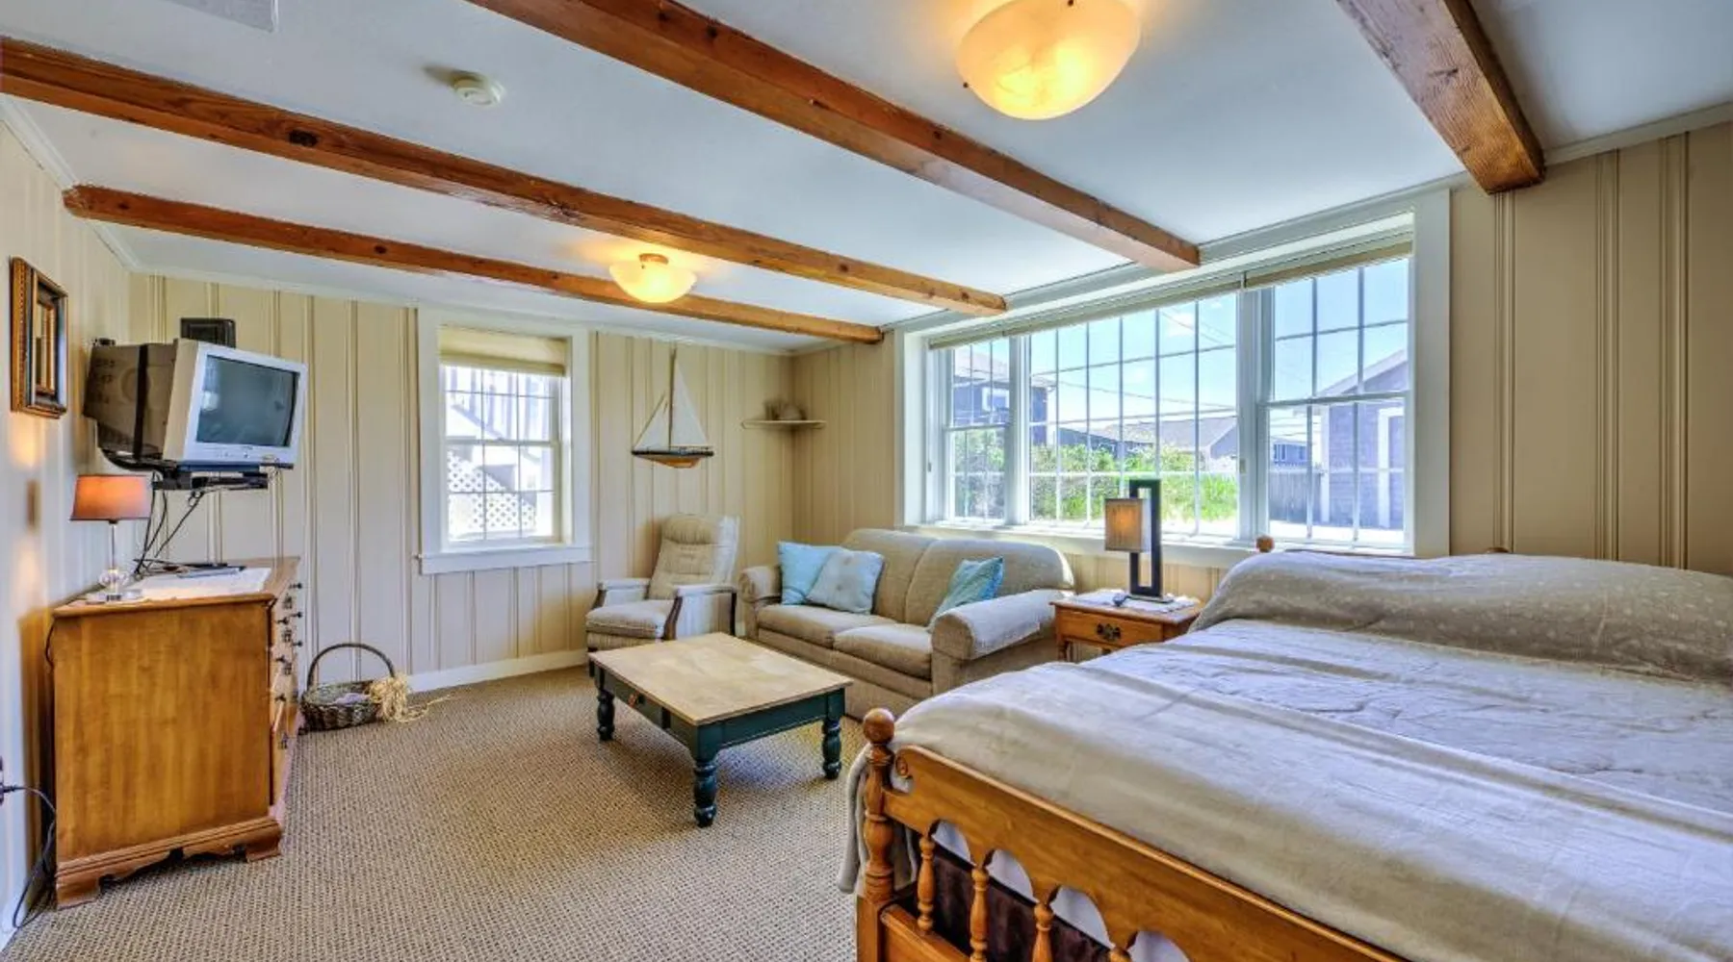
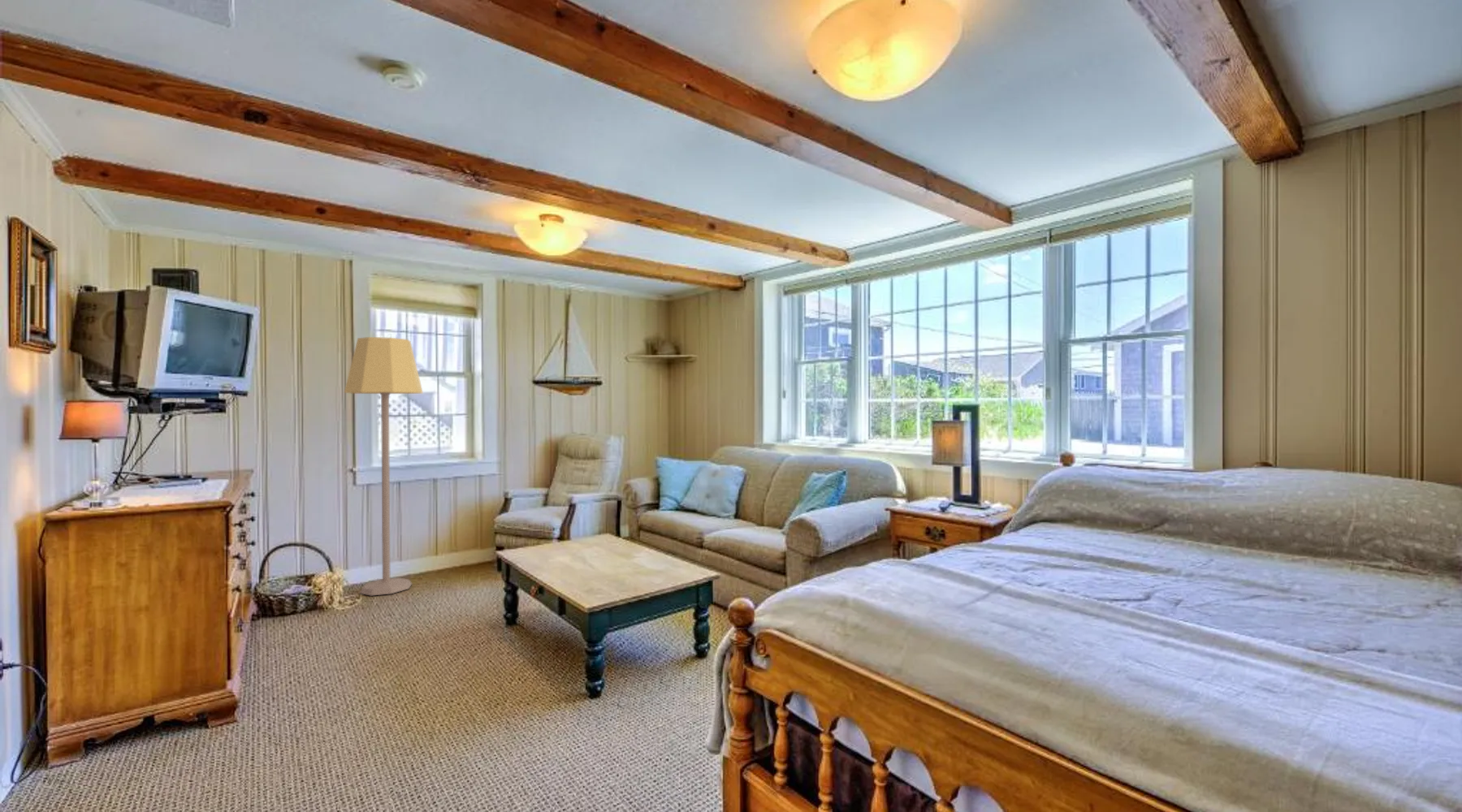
+ lamp (385, 464)
